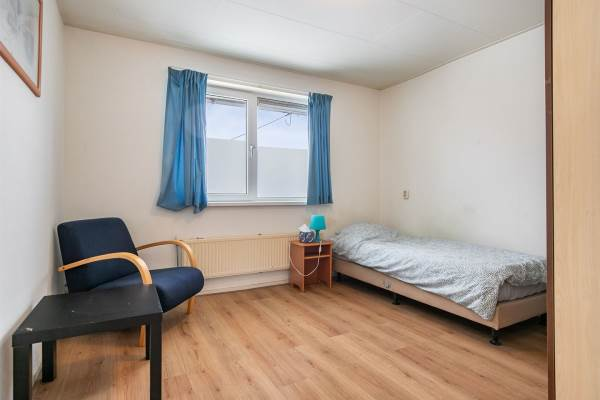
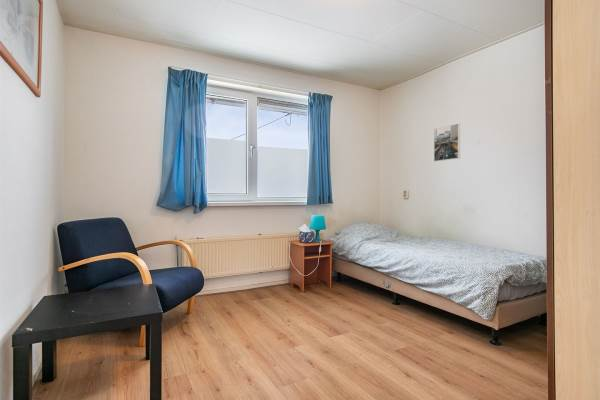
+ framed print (446, 143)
